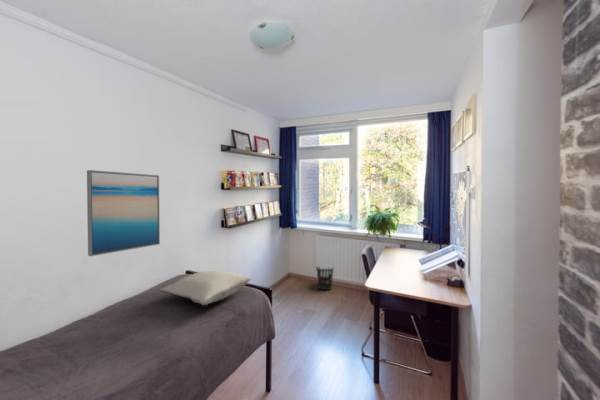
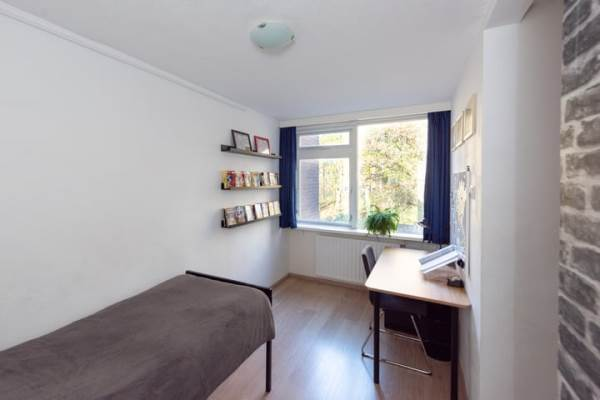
- pillow (208, 284)
- wastebasket (325, 277)
- wall art (127, 211)
